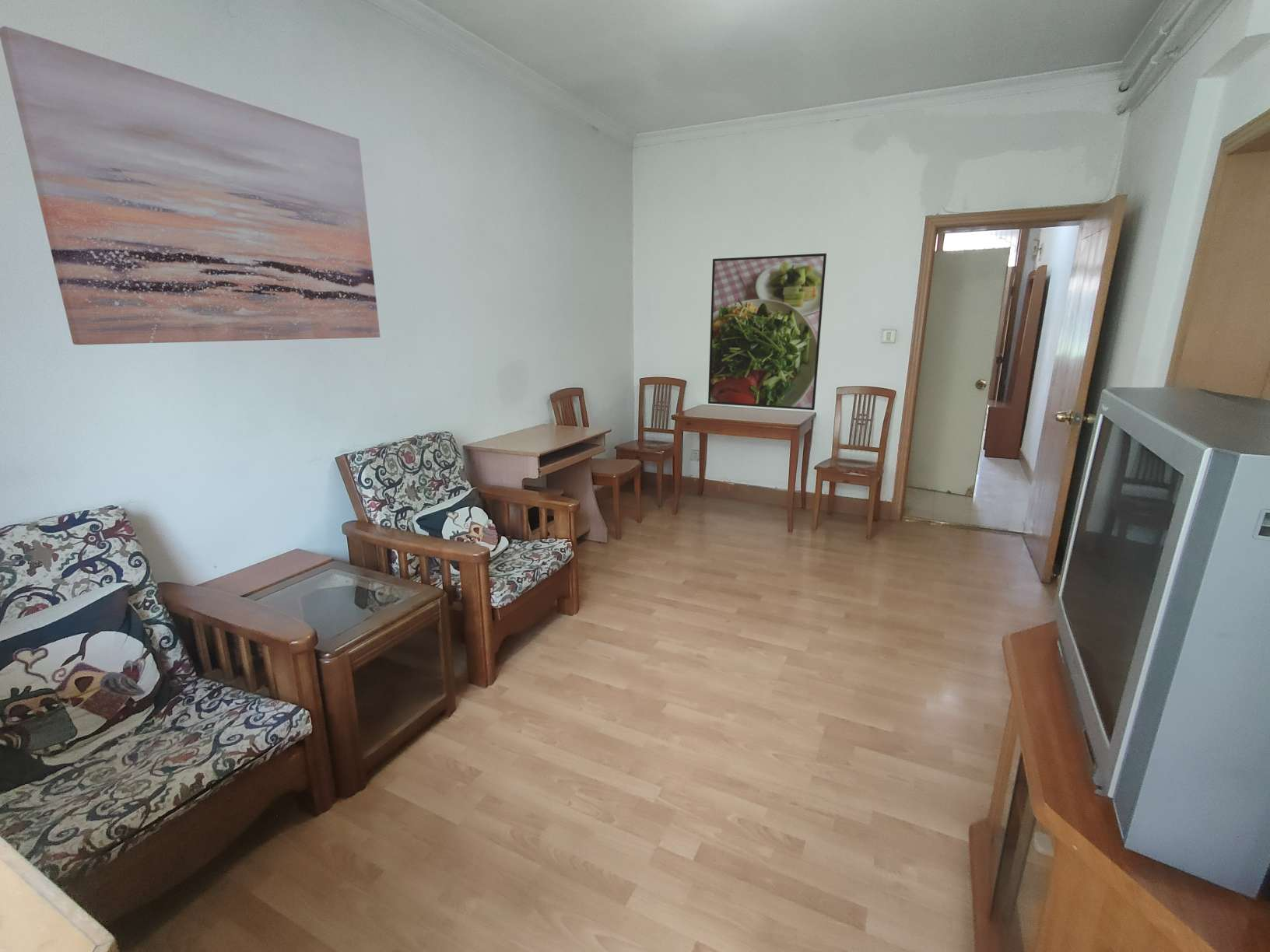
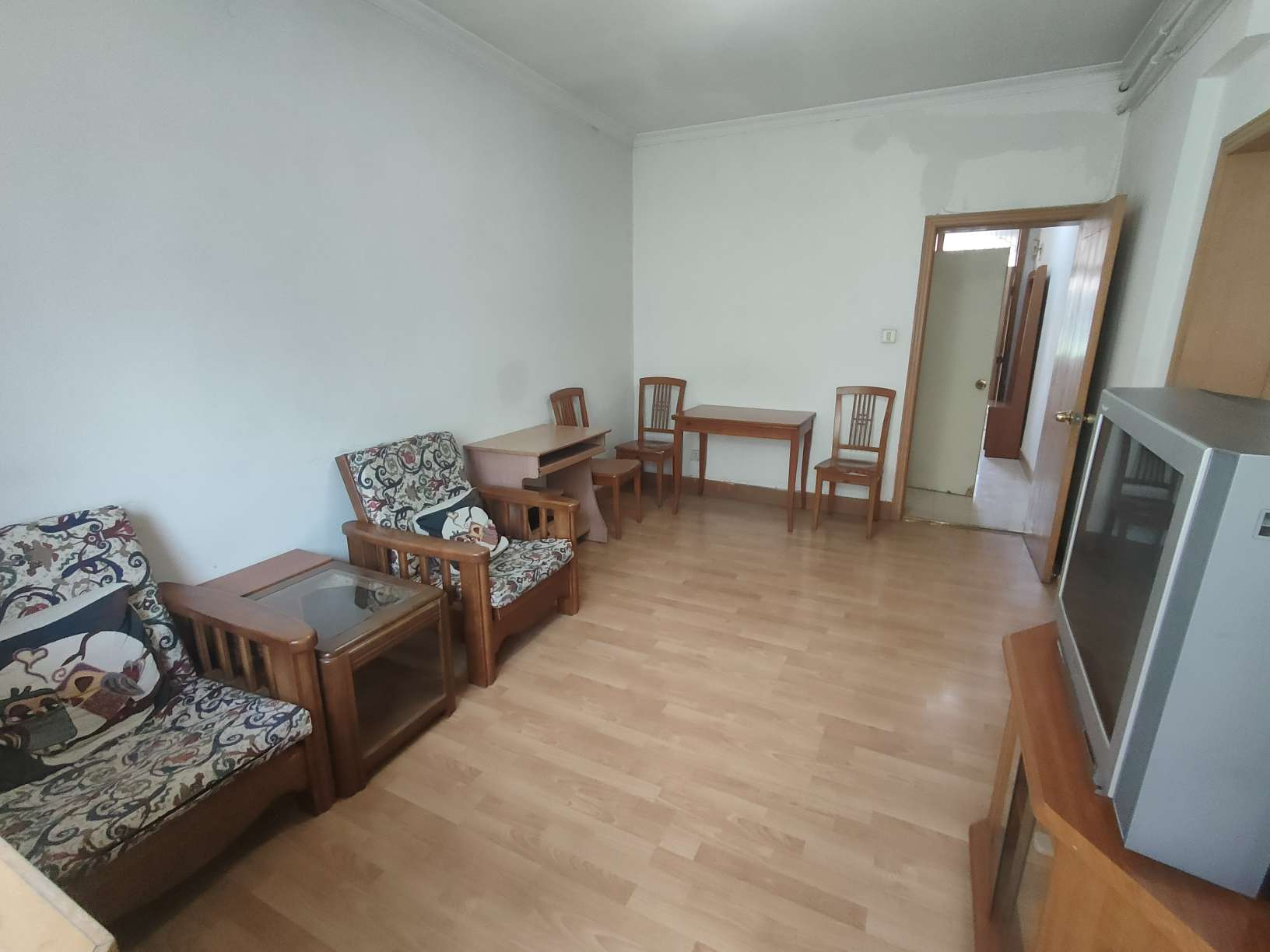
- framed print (763, 334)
- wall art (240, 224)
